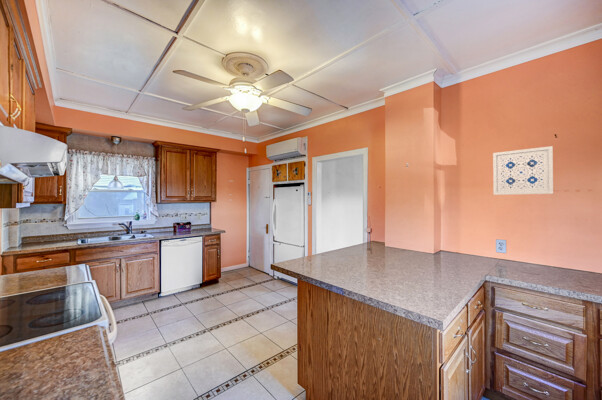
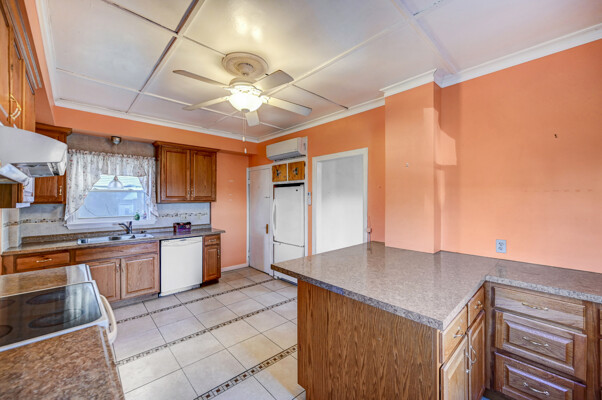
- wall art (521, 172)
